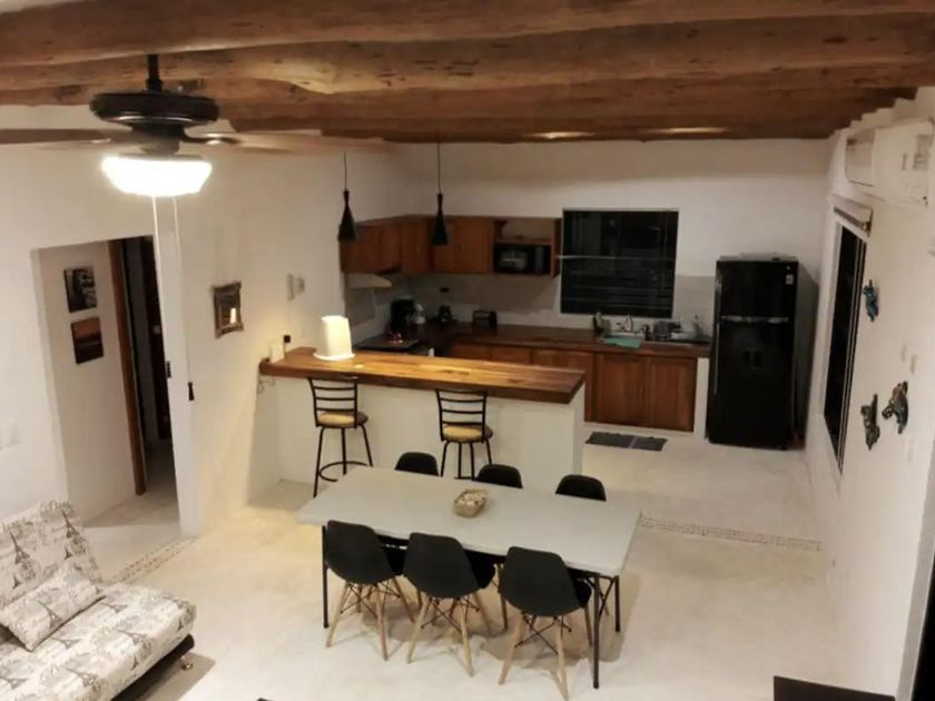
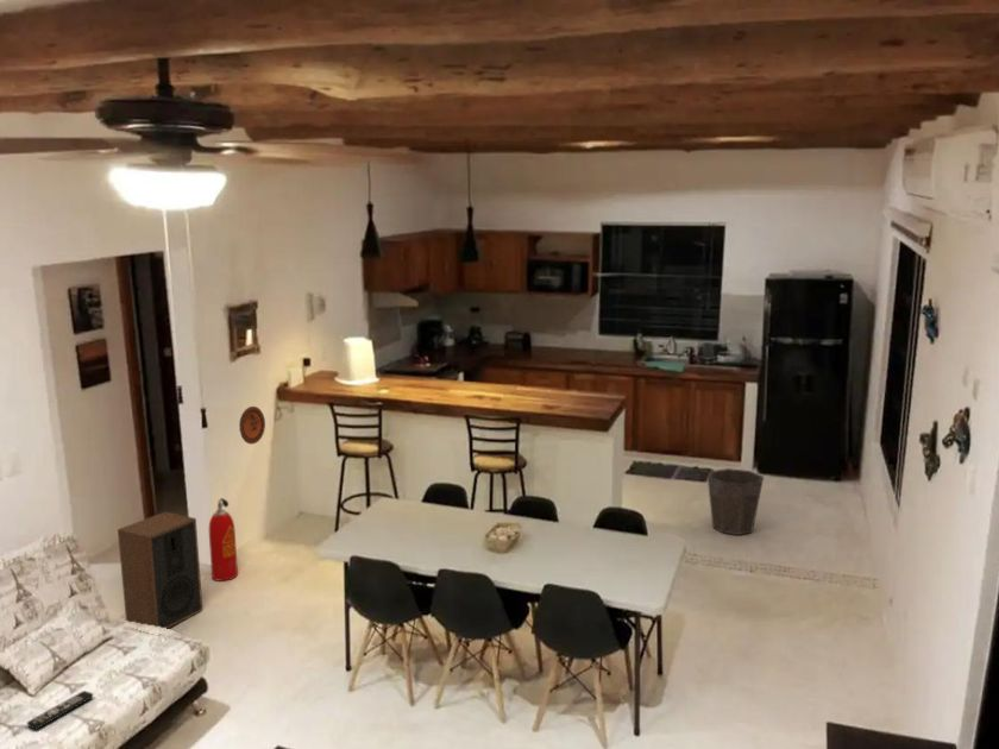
+ fire extinguisher (224, 537)
+ remote control (61, 709)
+ waste bin (734, 502)
+ speaker (161, 571)
+ decorative plate (251, 424)
